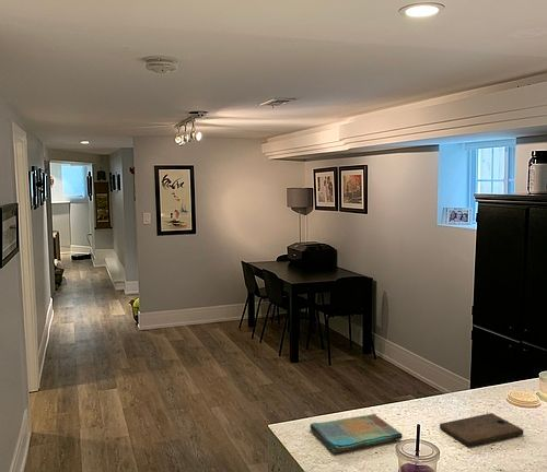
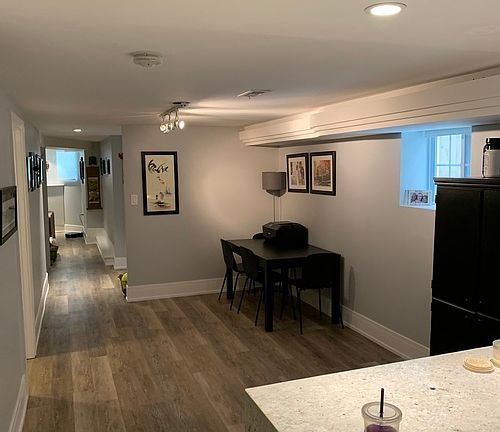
- dish towel (354, 430)
- cutting board (480, 428)
